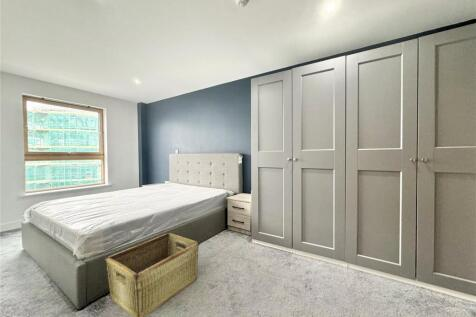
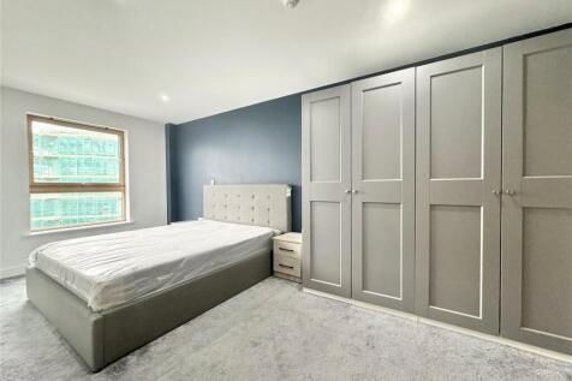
- hamper (156, 268)
